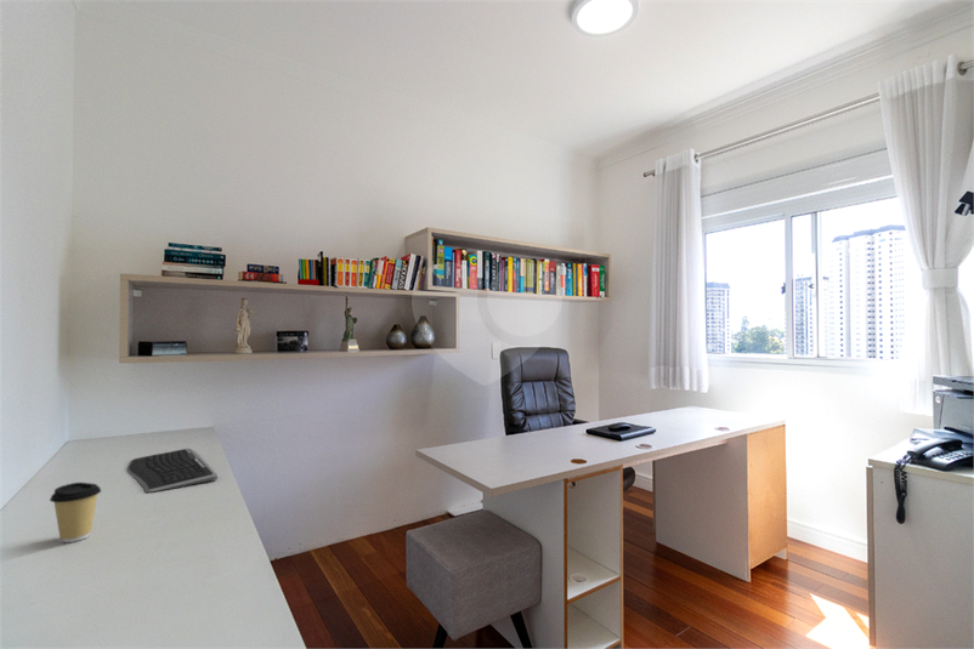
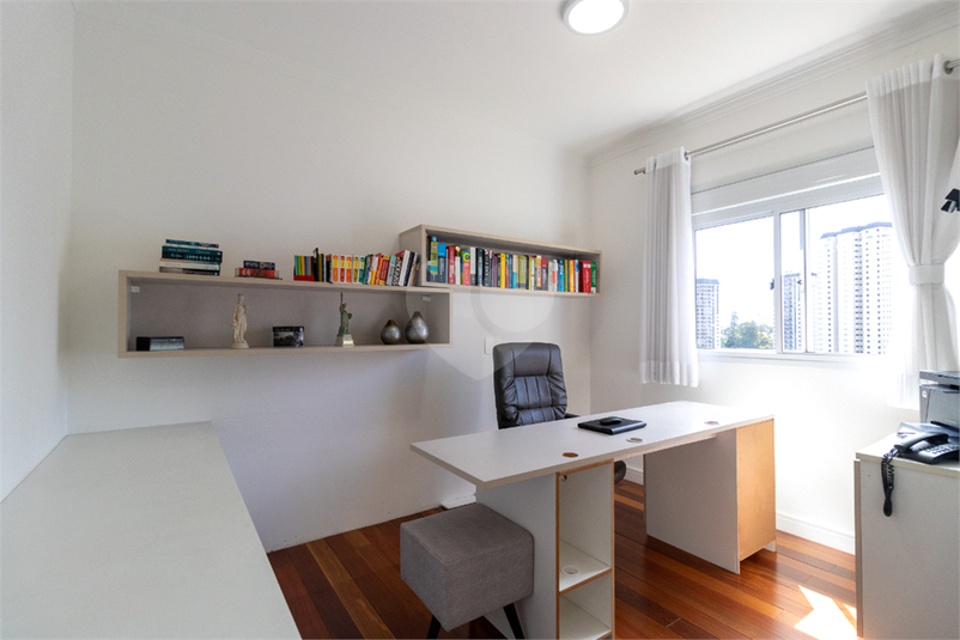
- coffee cup (75, 512)
- keyboard (171, 466)
